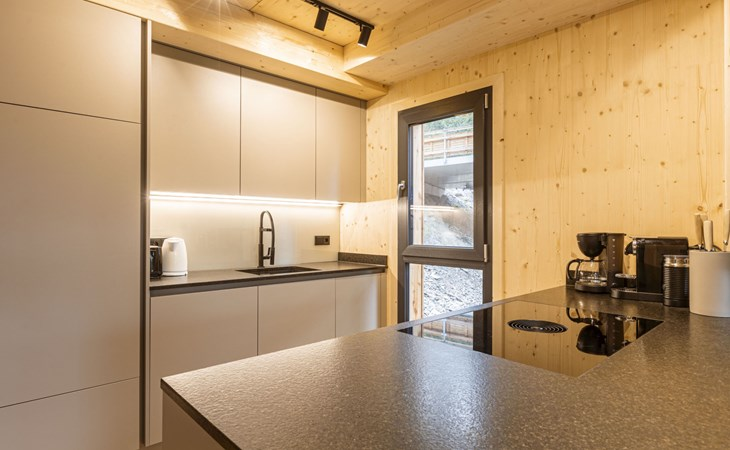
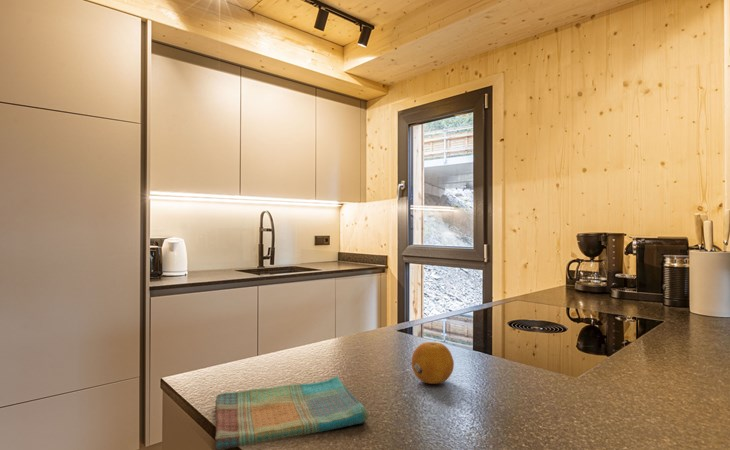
+ fruit (432, 362)
+ dish towel (288, 407)
